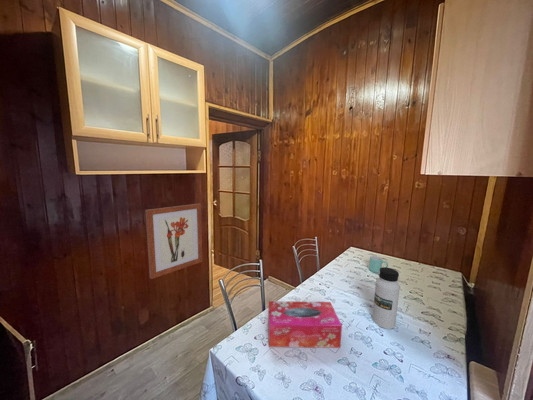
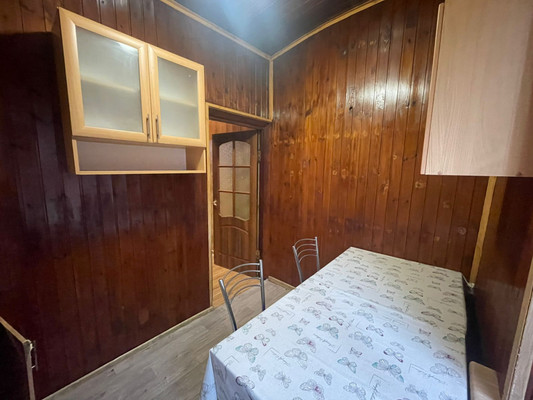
- water bottle (386, 296)
- mug (378, 264)
- tissue box (301, 322)
- wall art (177, 238)
